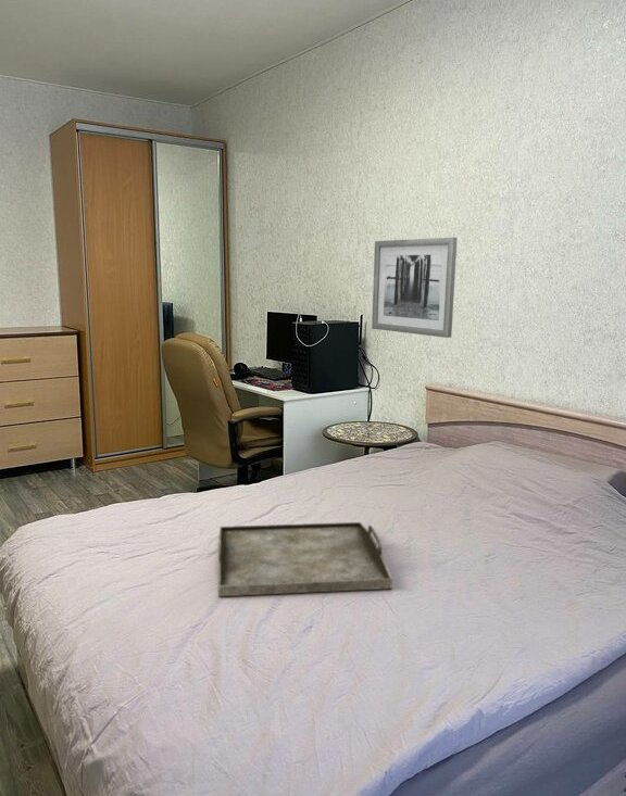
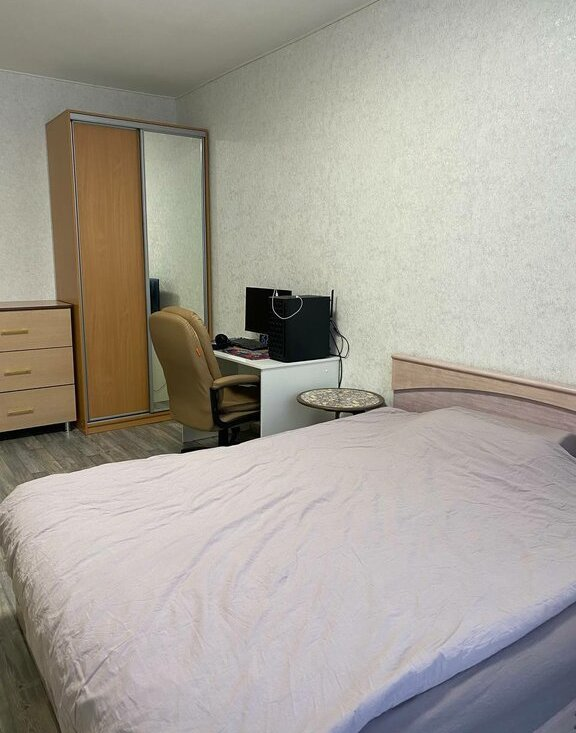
- wall art (411, 287)
- serving tray (298, 546)
